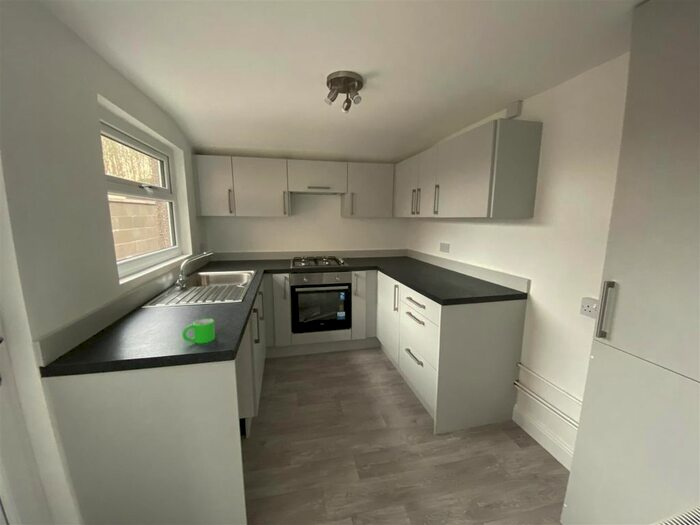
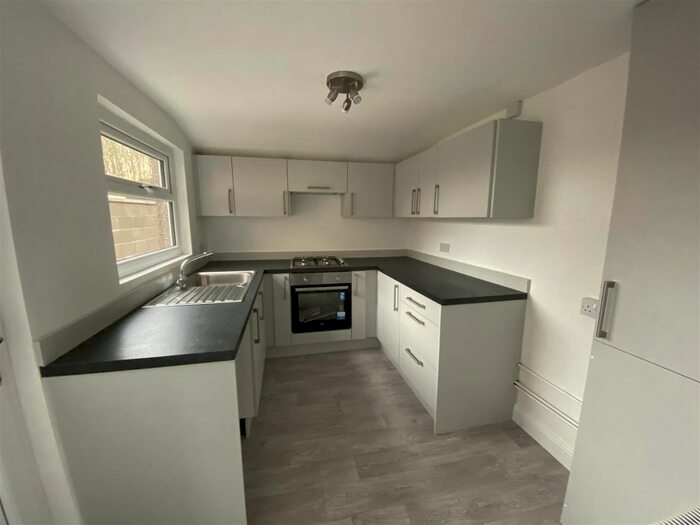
- mug (198, 331)
